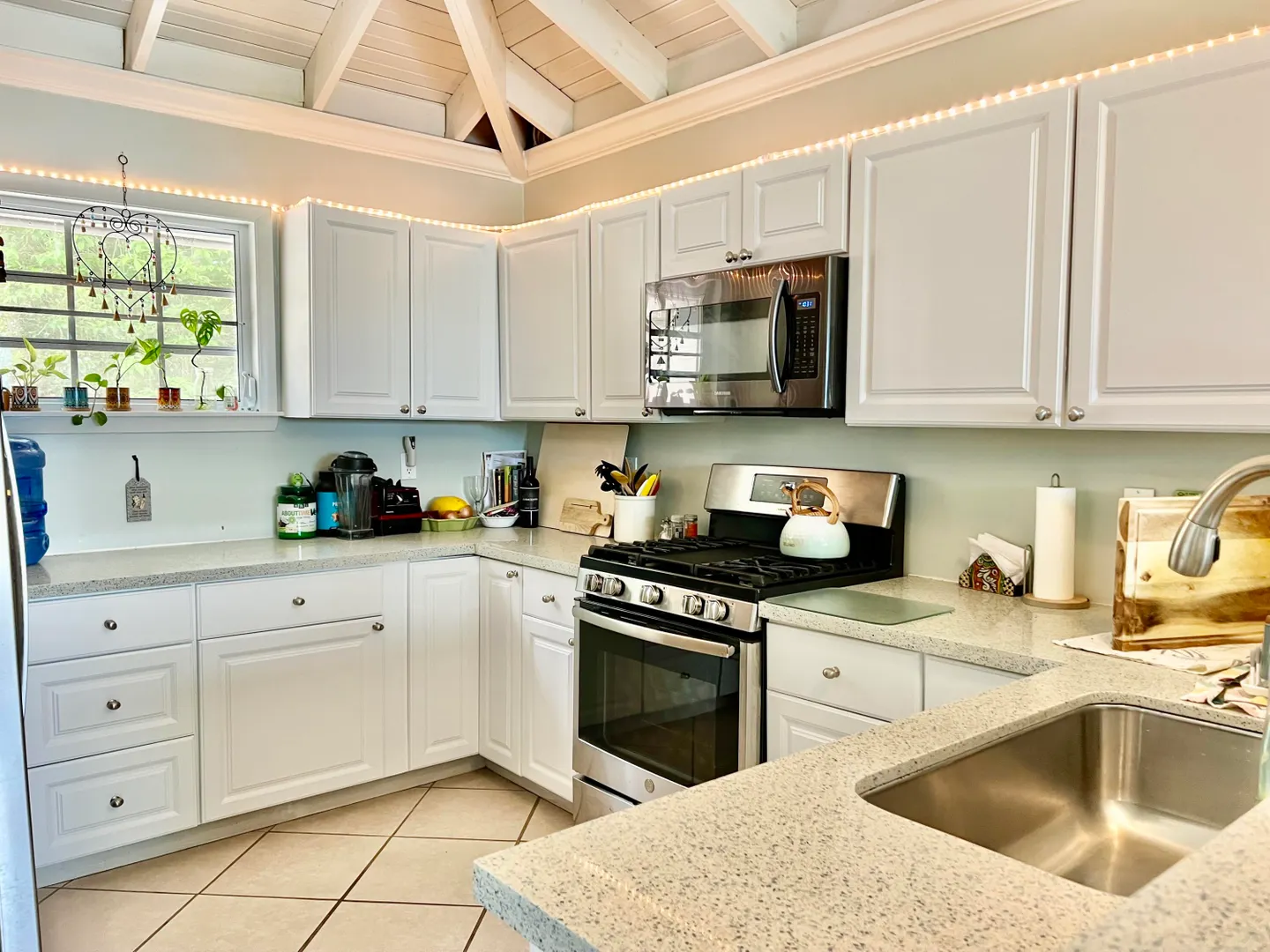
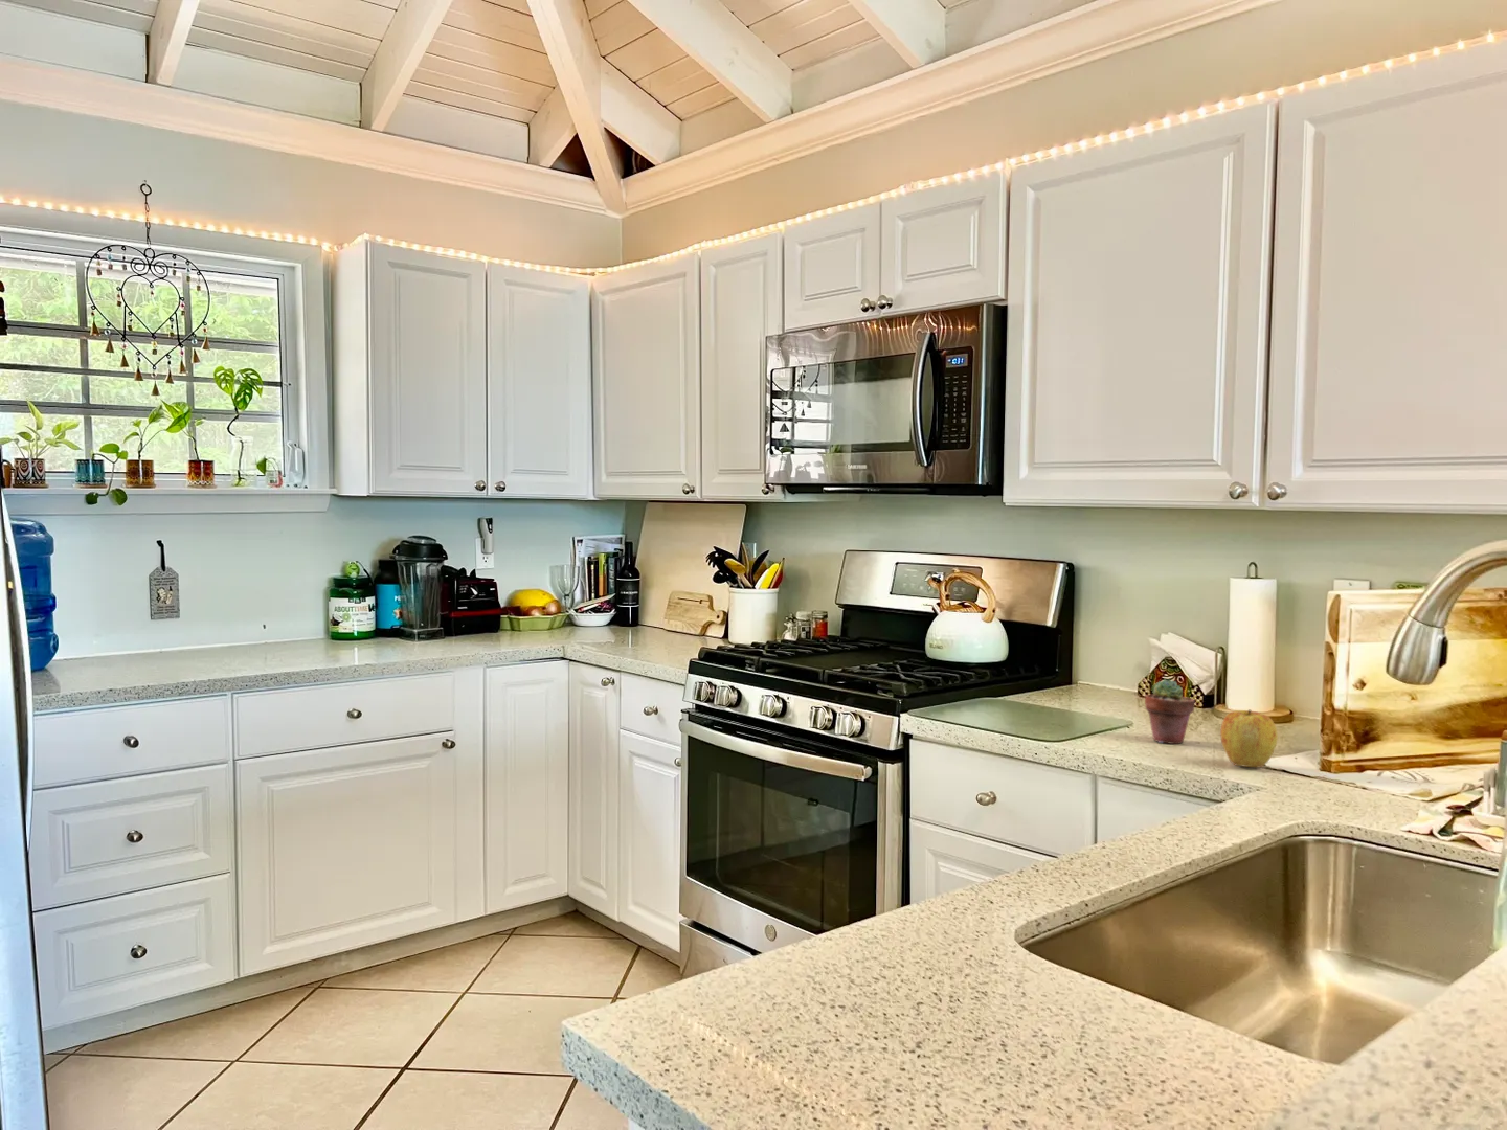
+ apple (1247, 737)
+ potted succulent (1169, 710)
